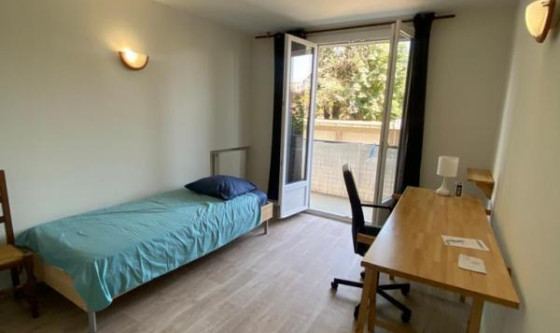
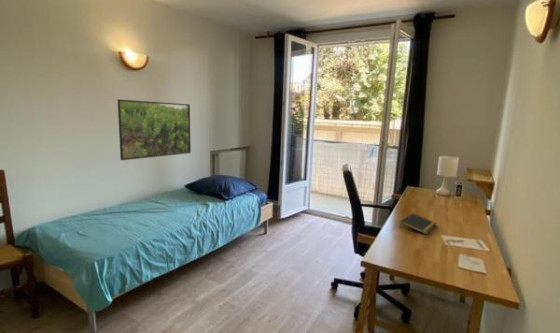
+ notepad (418, 222)
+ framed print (158, 129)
